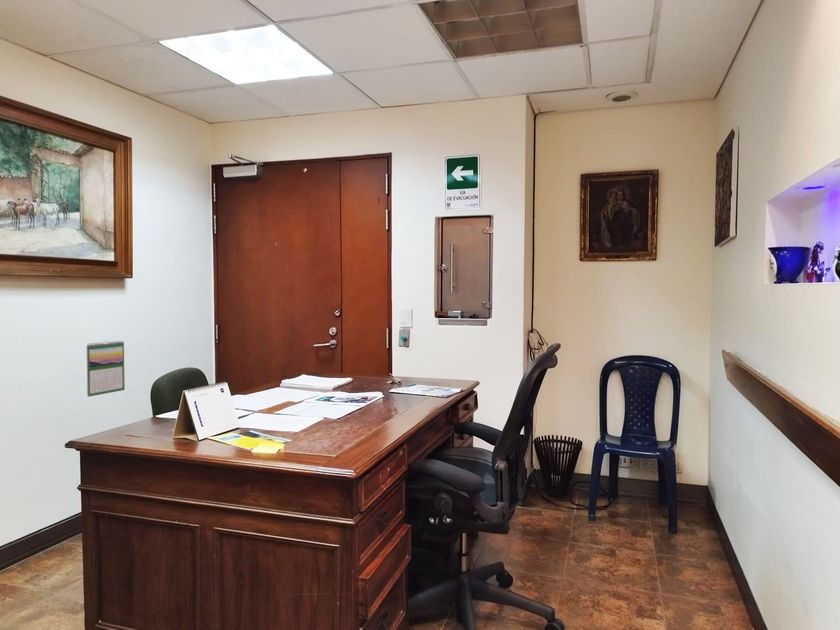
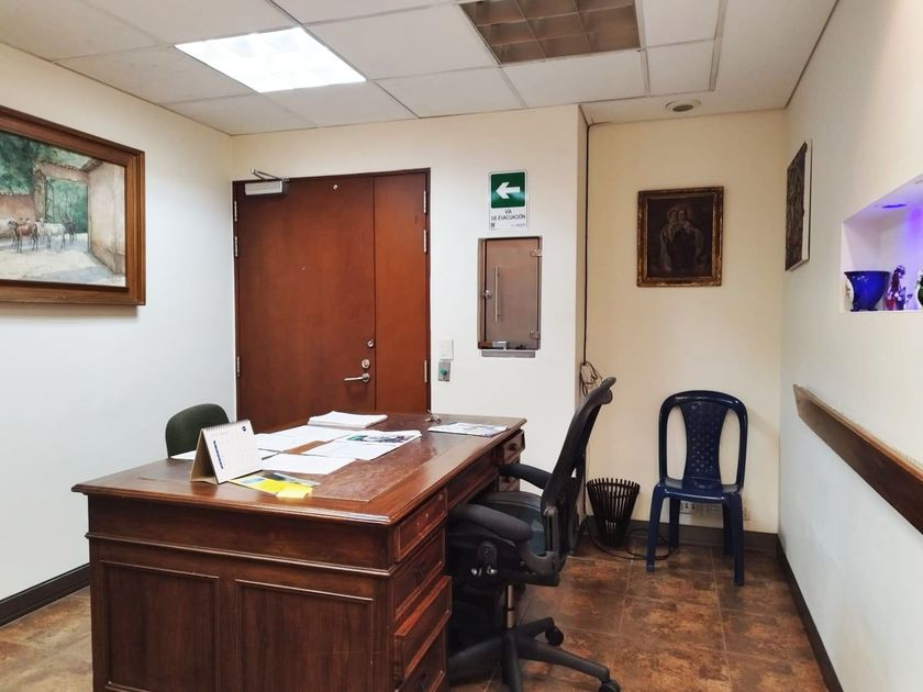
- calendar (106, 367)
